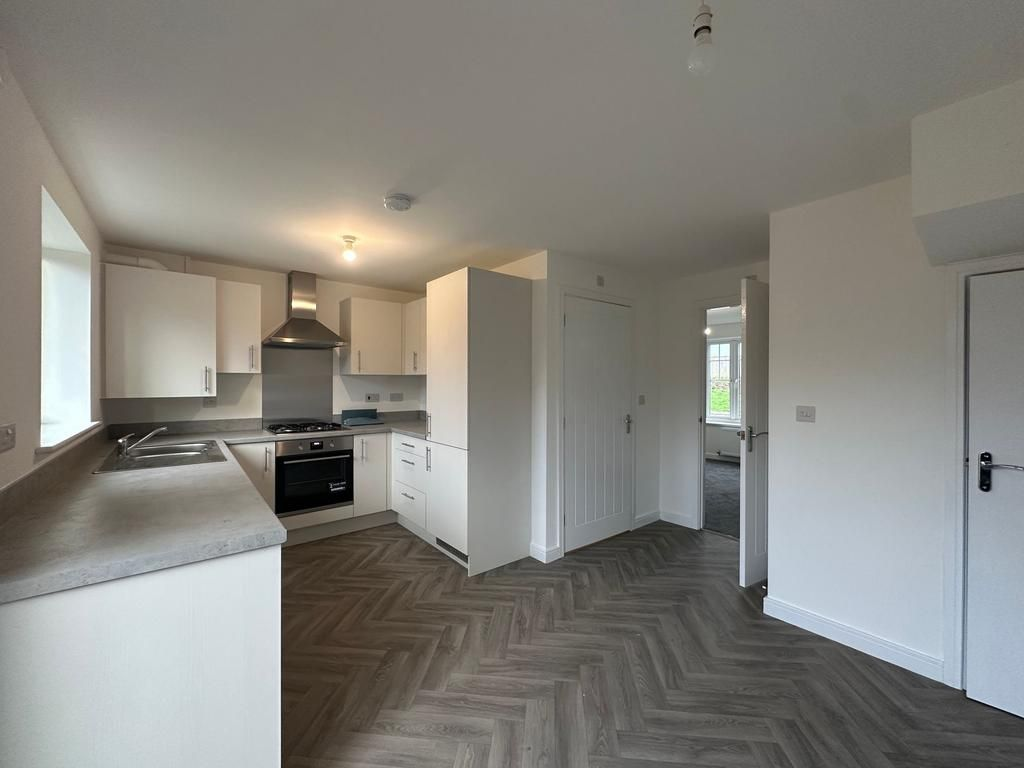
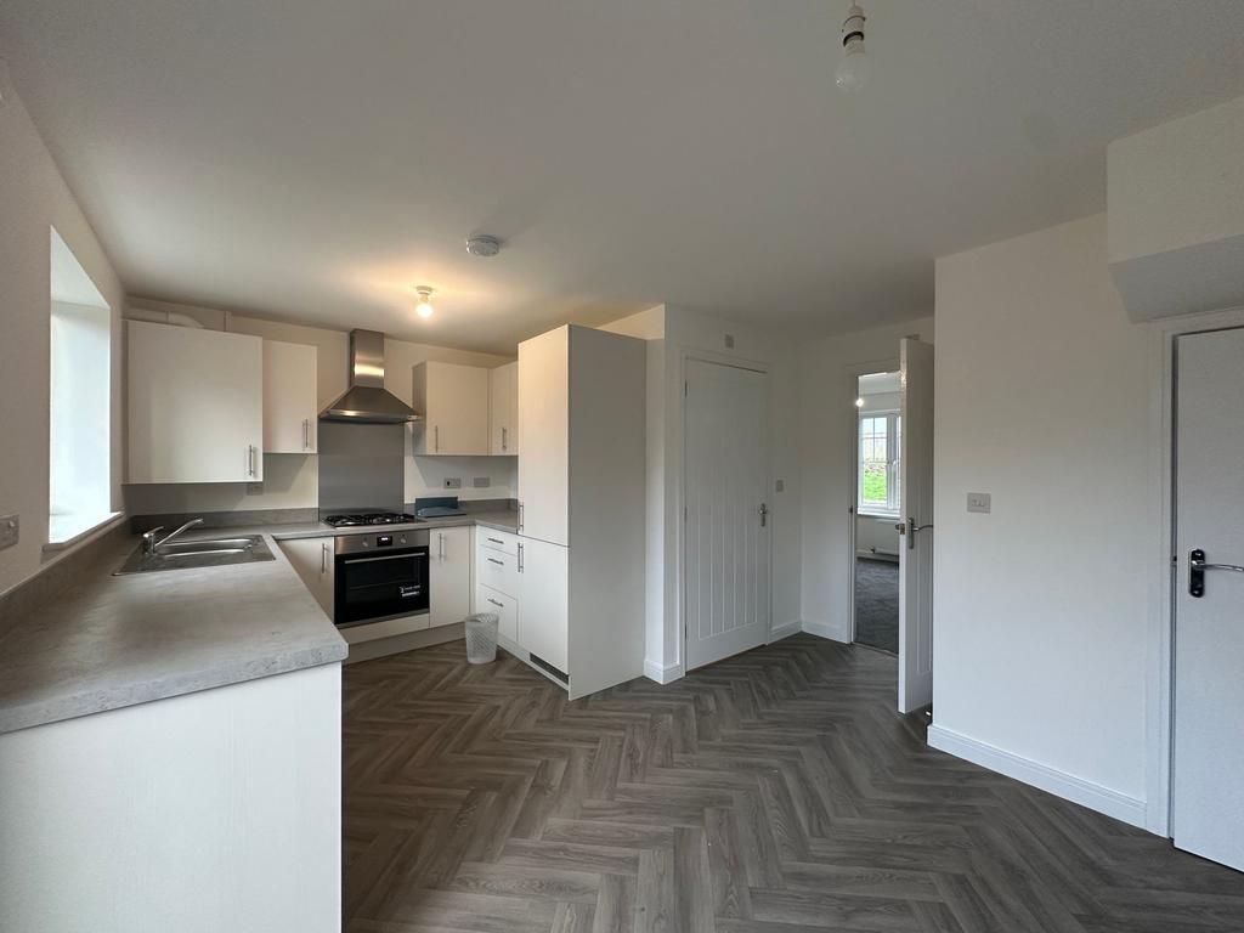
+ wastebasket (482, 638)
